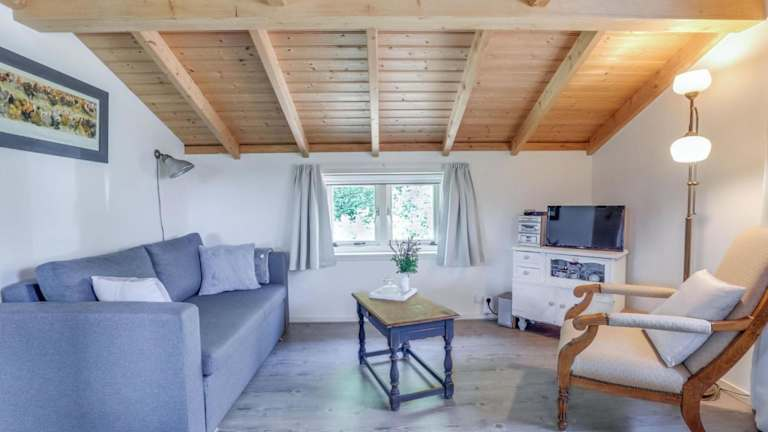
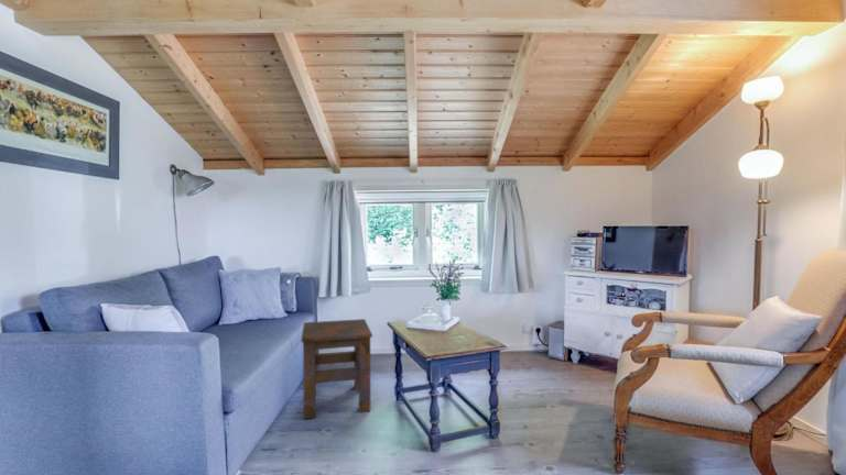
+ side table (336, 362)
